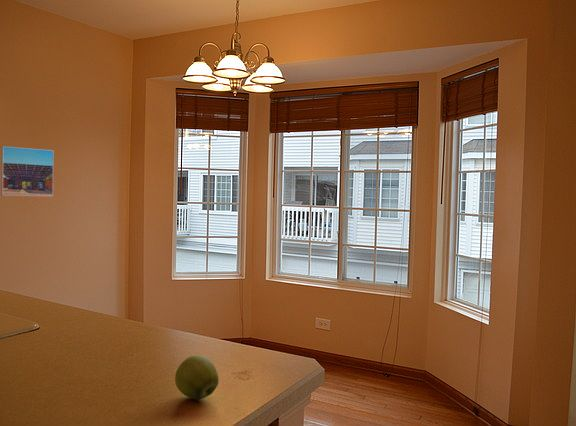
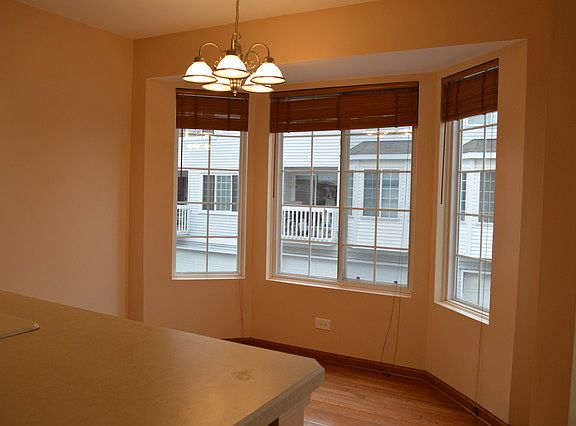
- apple (196, 376)
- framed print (28, 172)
